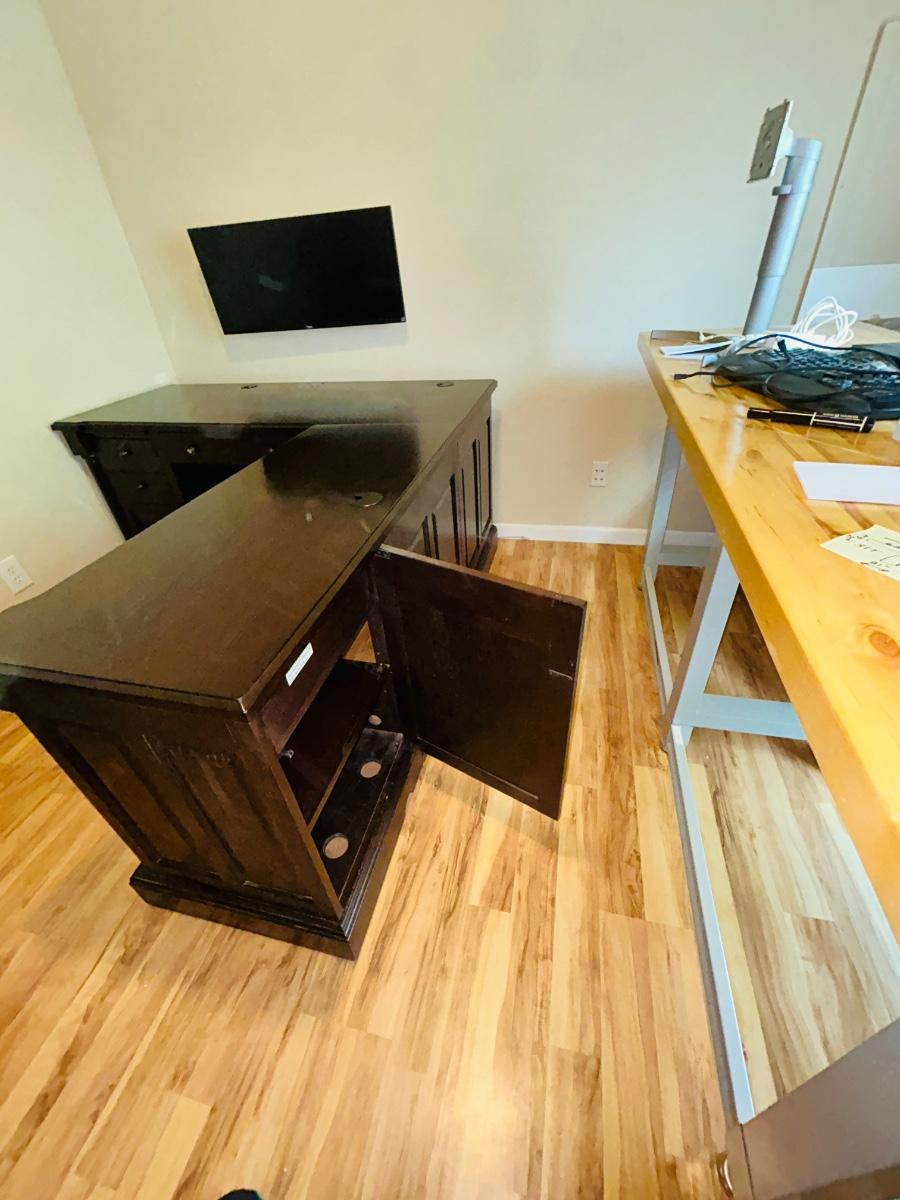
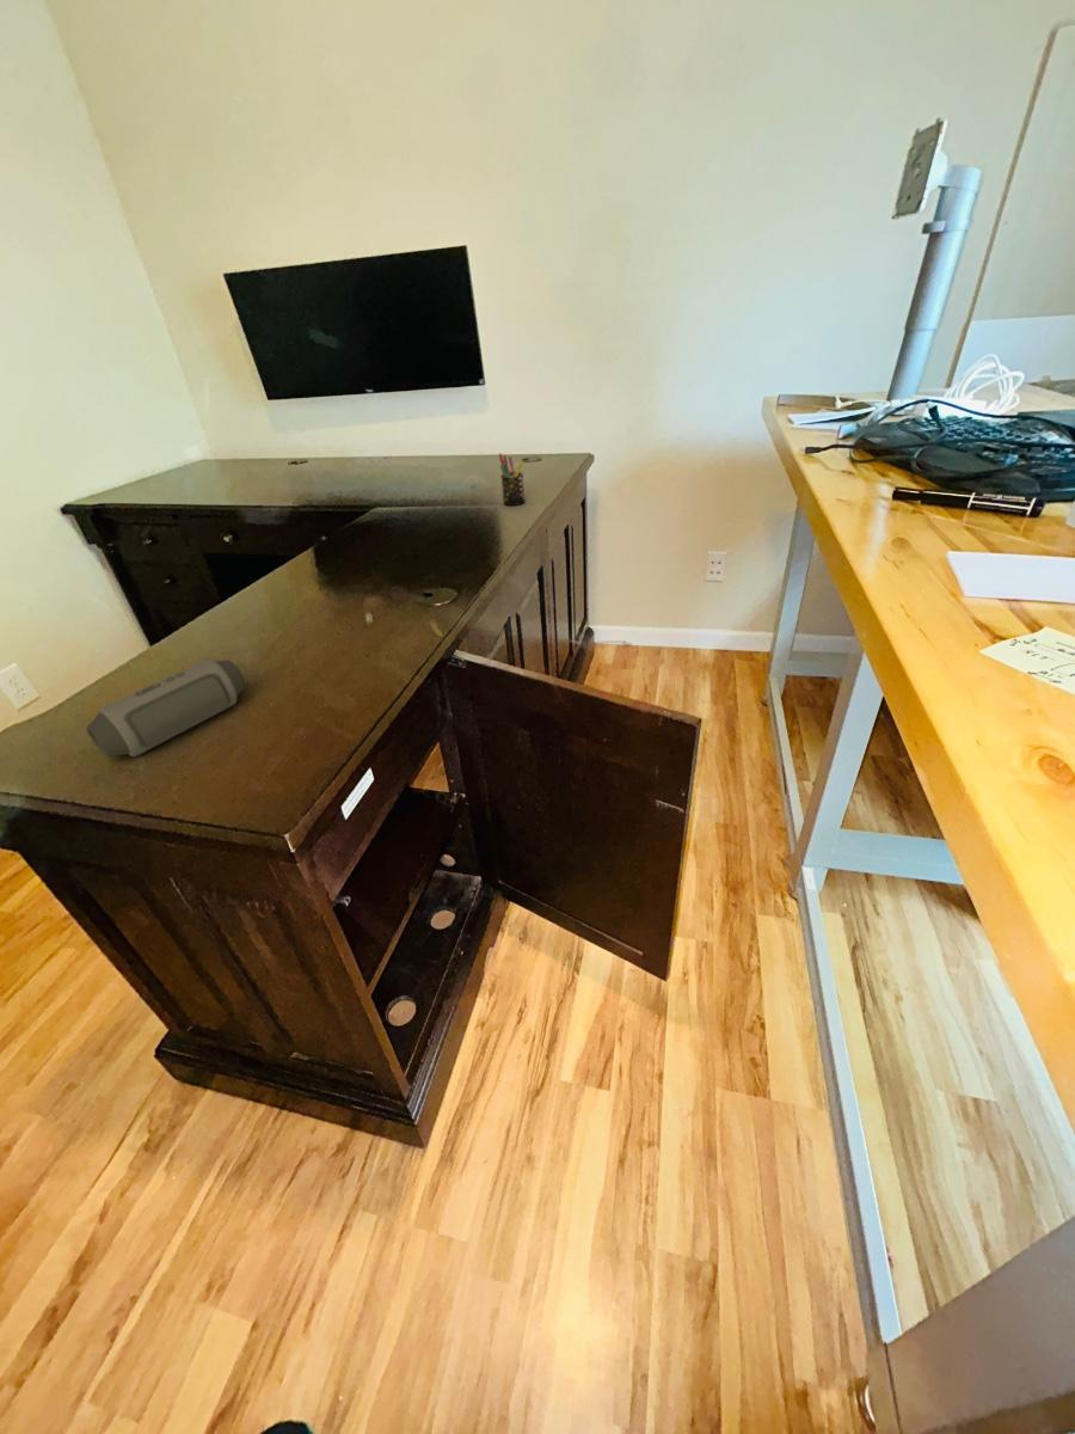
+ pen holder (509, 479)
+ speaker (171, 705)
